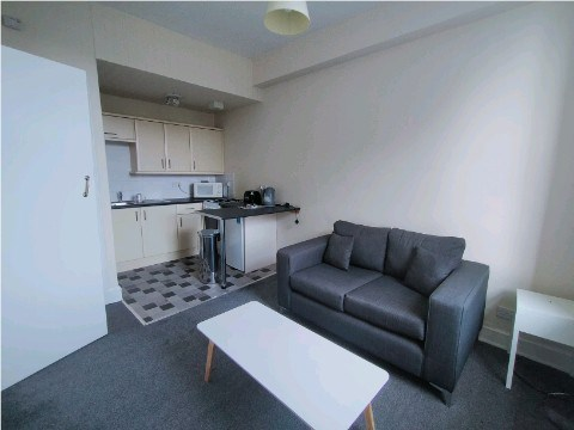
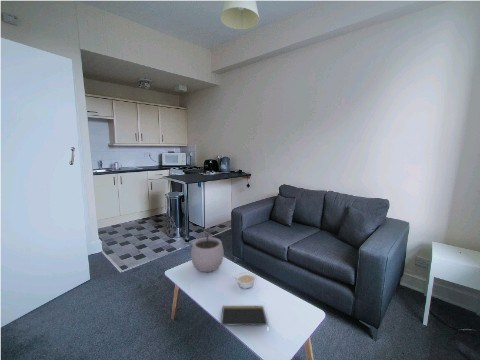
+ notepad (243, 315)
+ legume (245, 280)
+ plant pot (207, 250)
